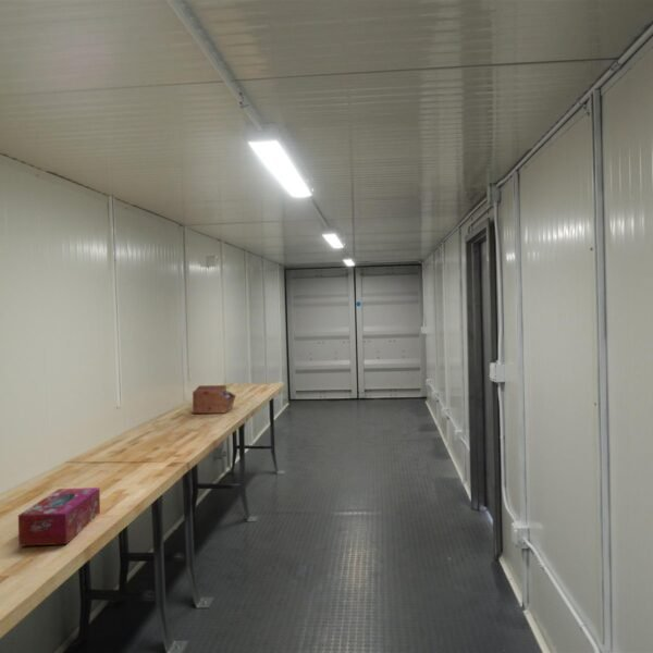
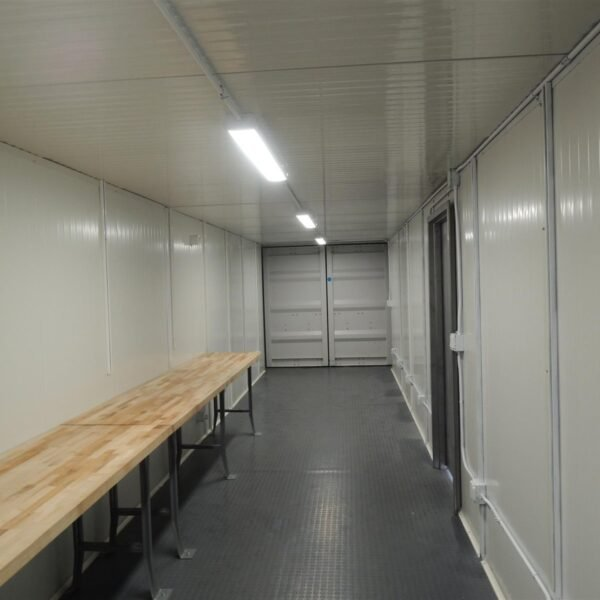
- sewing box (214, 398)
- tissue box (62, 514)
